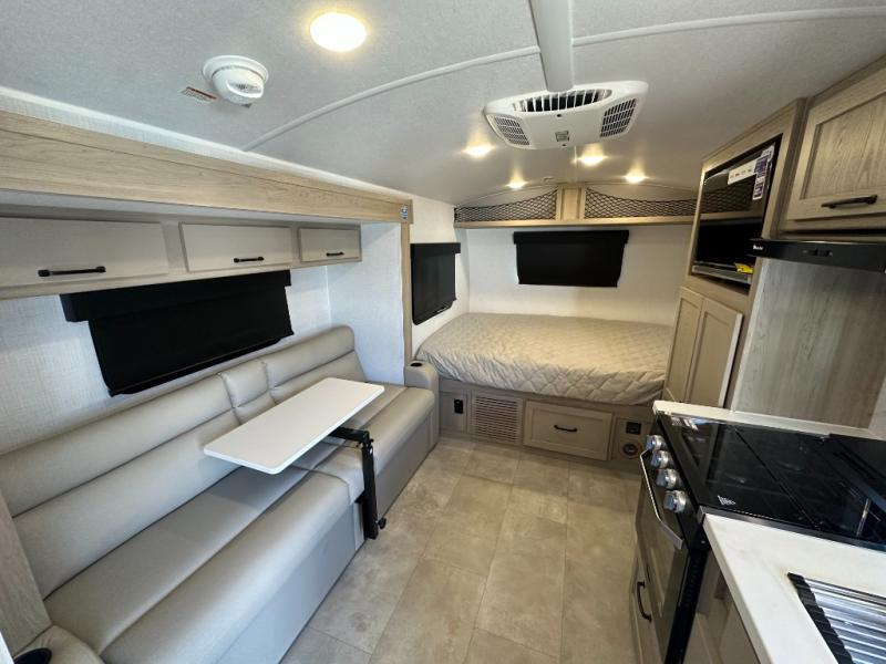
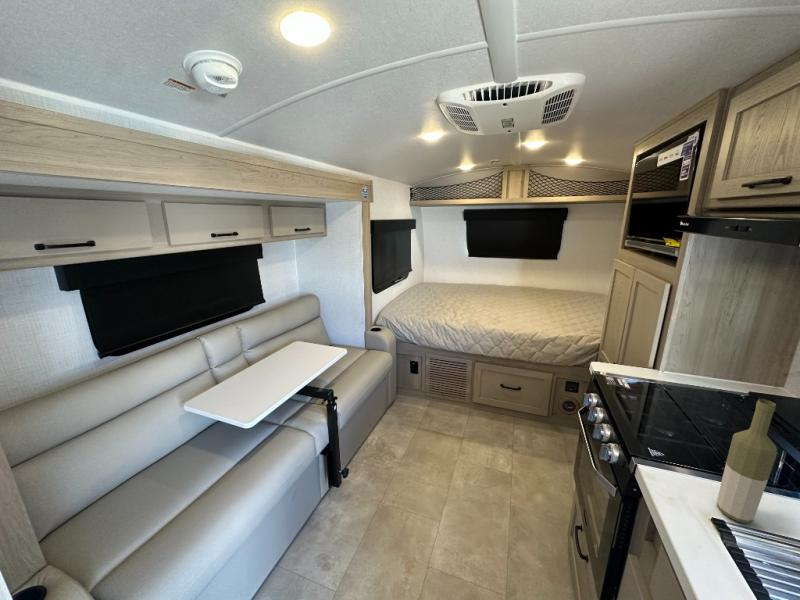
+ bottle (749, 460)
